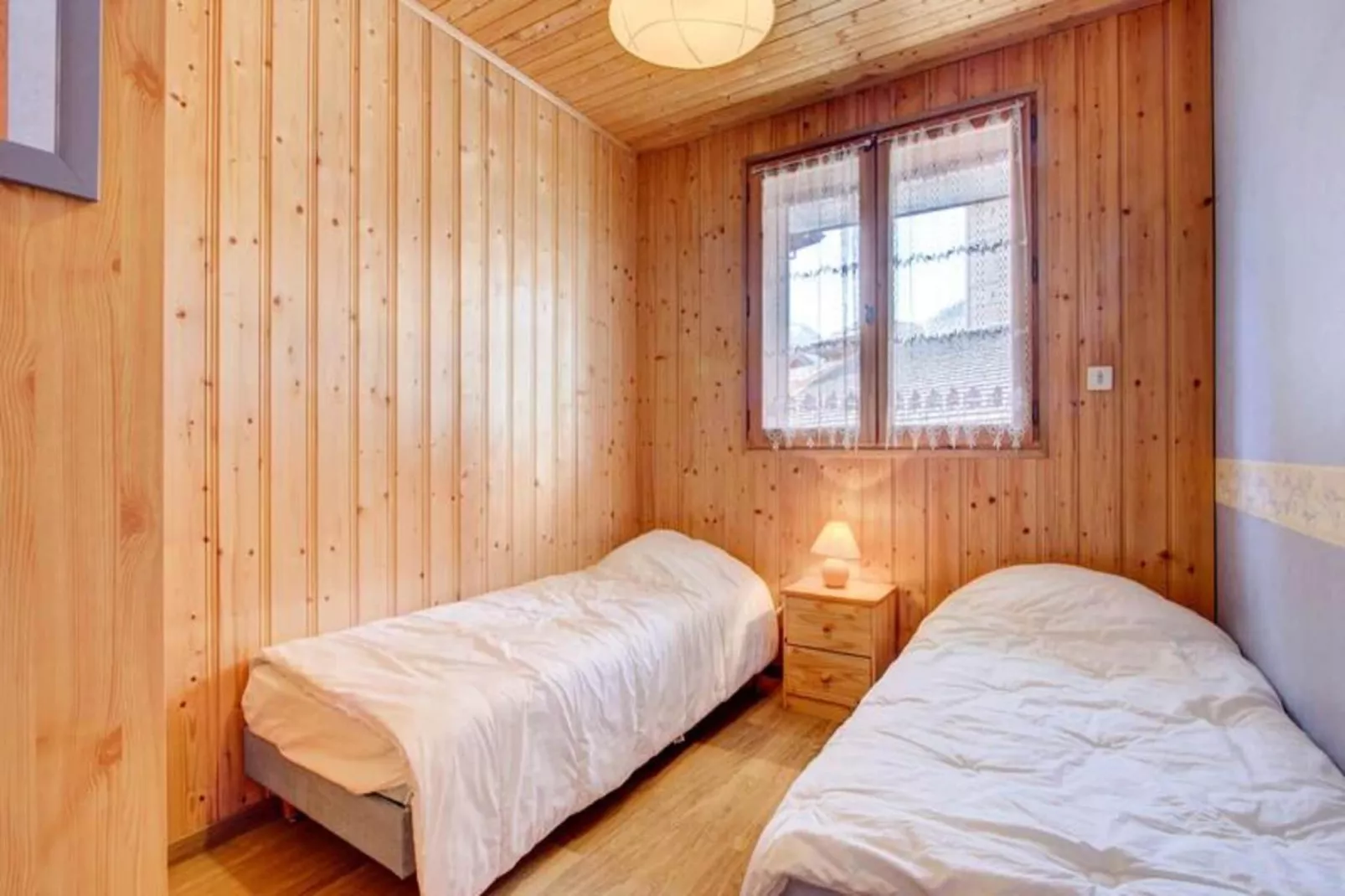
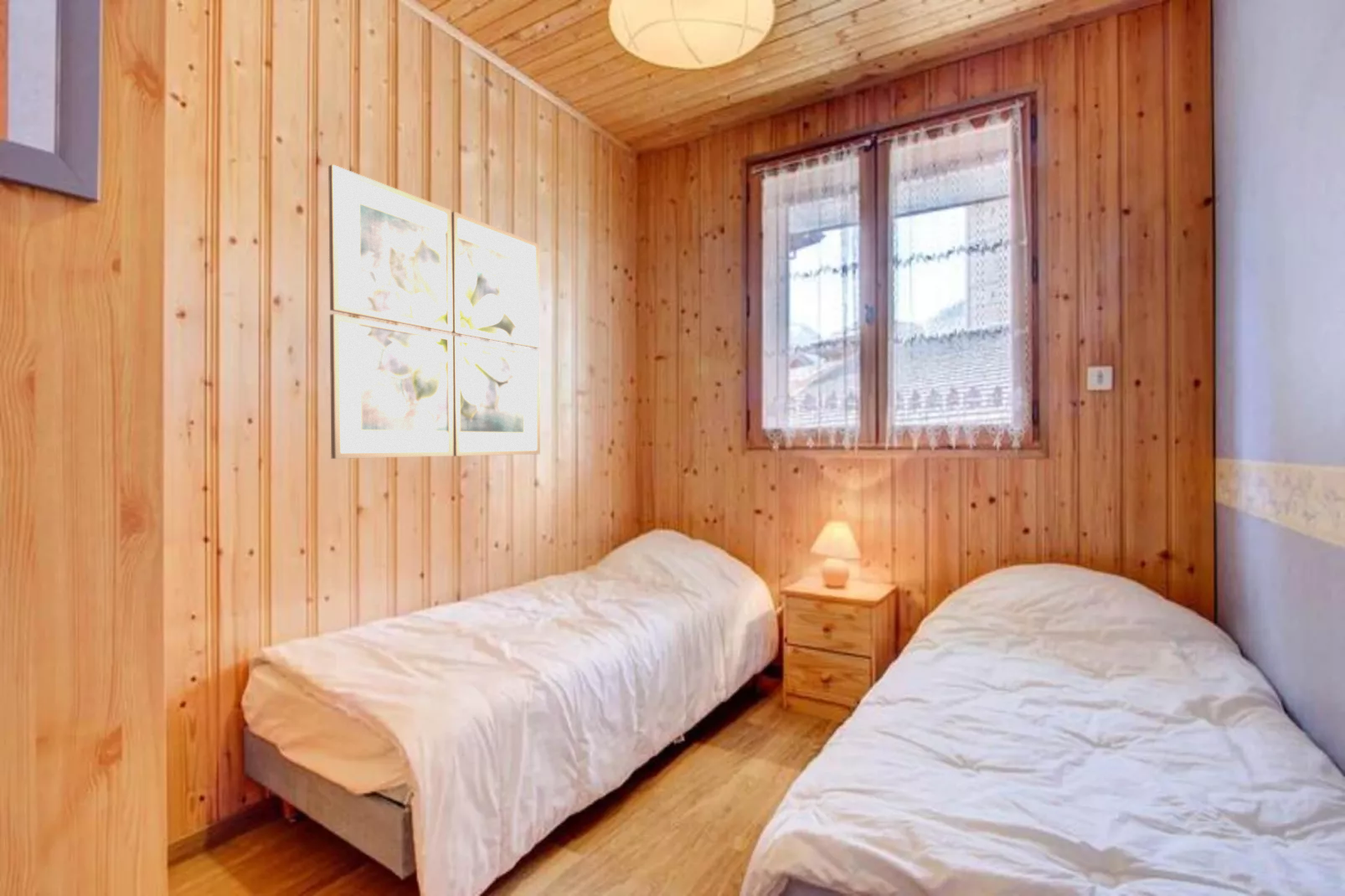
+ wall art (451, 335)
